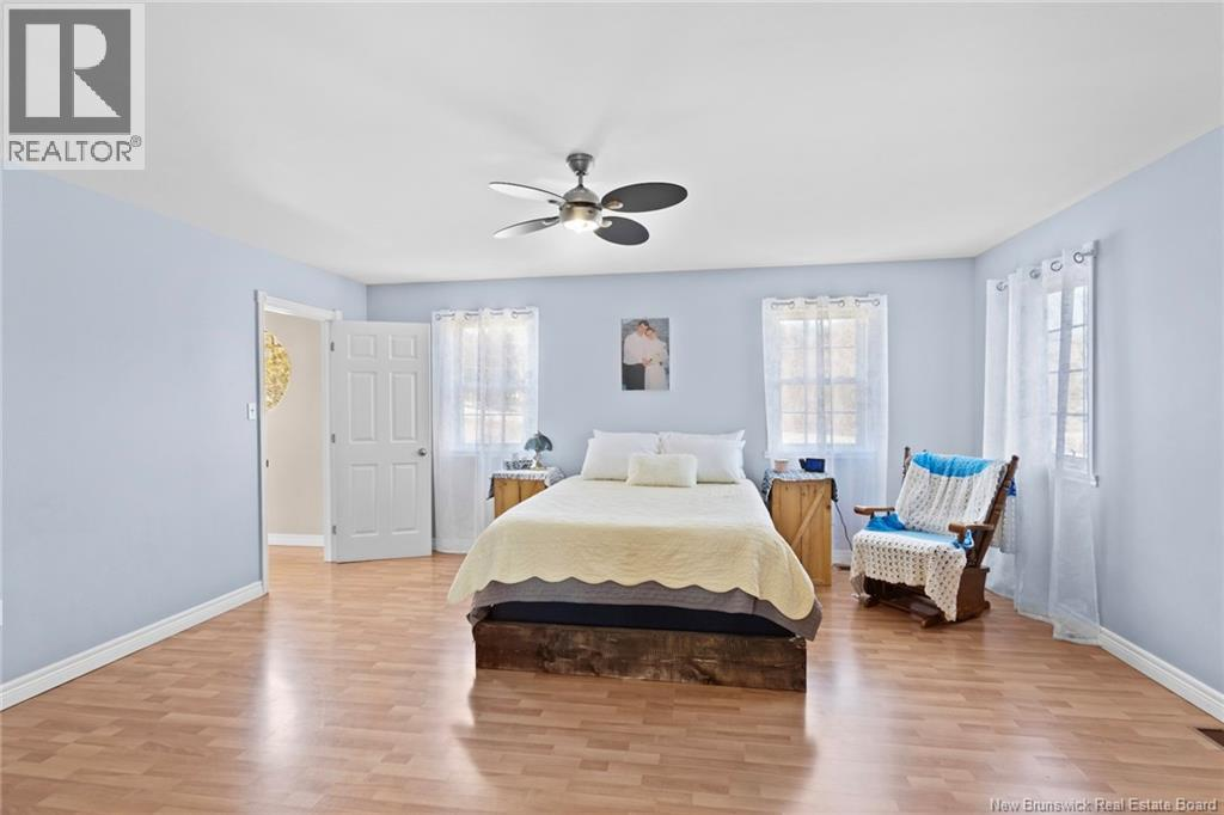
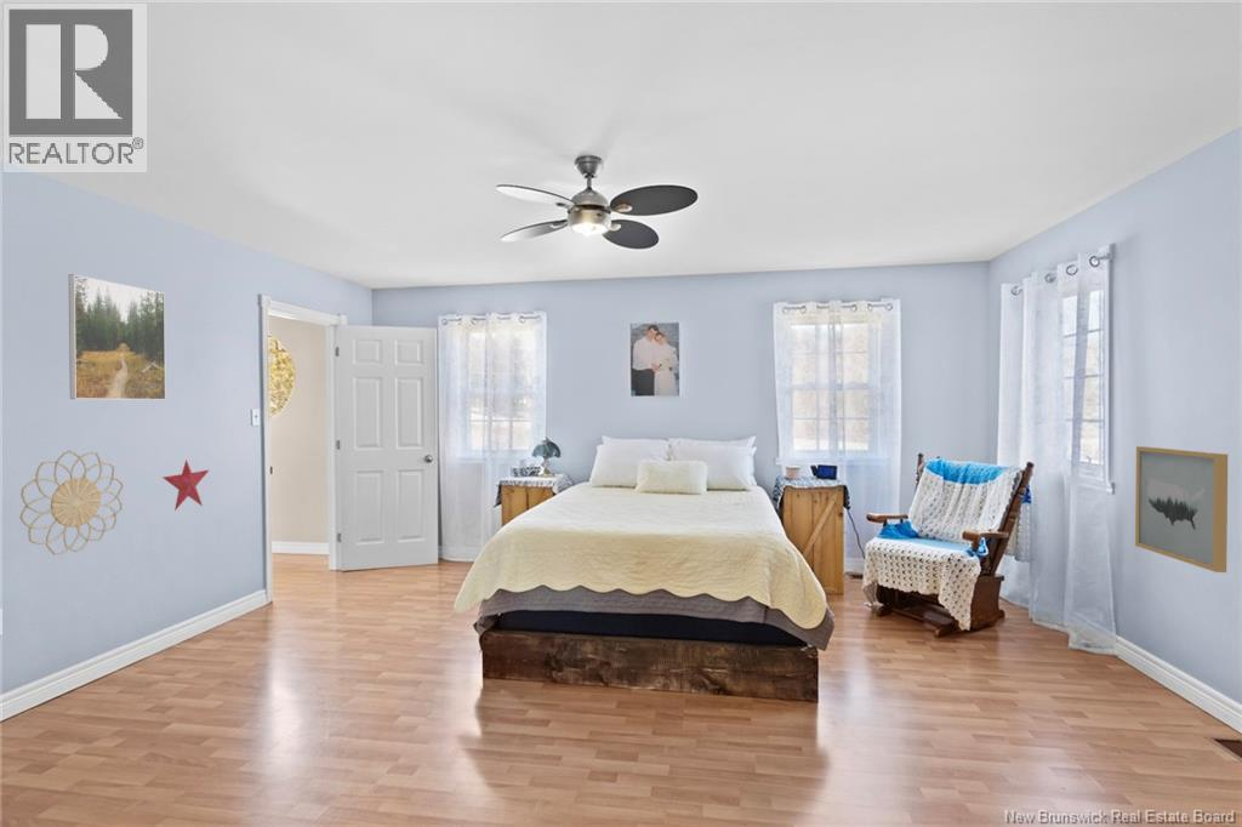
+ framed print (120, 342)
+ decorative wall piece (75, 501)
+ decorative star (187, 484)
+ wall art (1177, 503)
